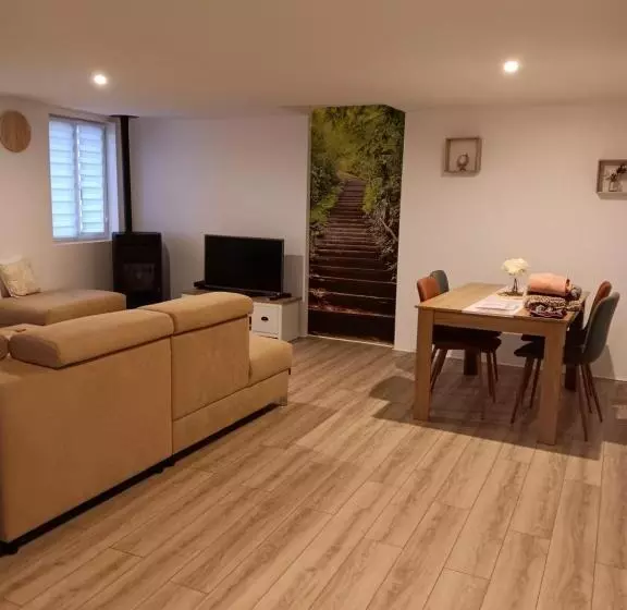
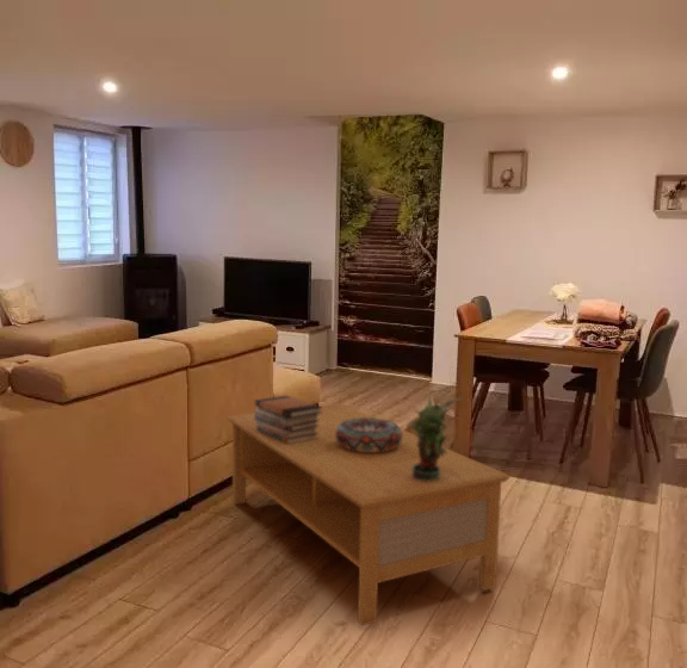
+ potted plant (434, 437)
+ book stack (286, 418)
+ decorative bowl (369, 434)
+ coffee table (348, 491)
